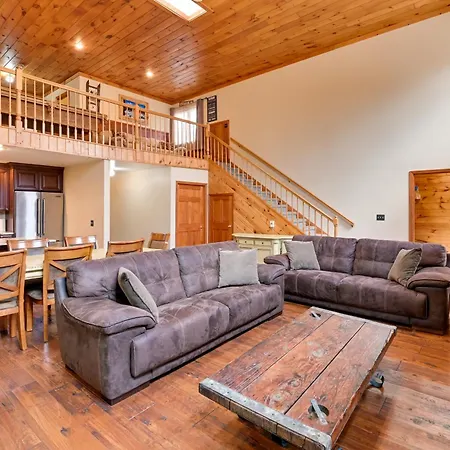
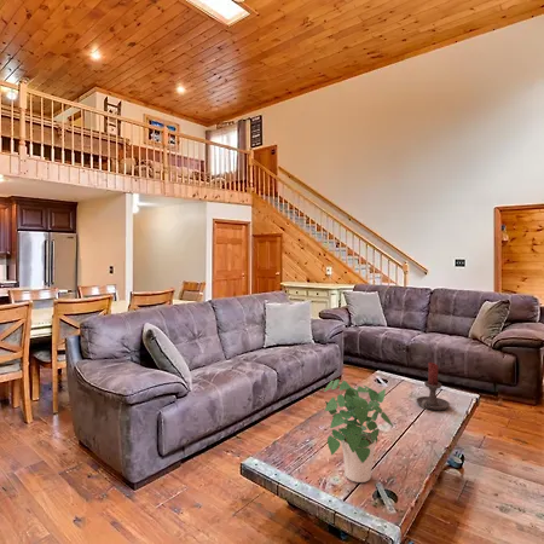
+ candle holder (430, 384)
+ potted plant (353, 428)
